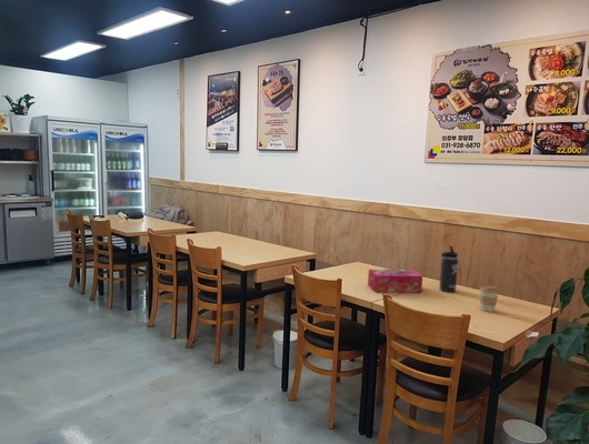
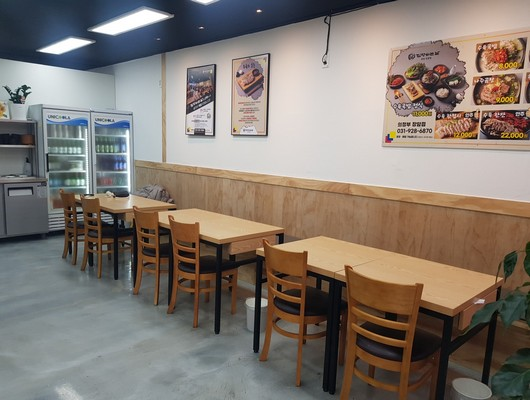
- tissue box (395, 280)
- coffee cup (488, 297)
- thermos bottle (448, 268)
